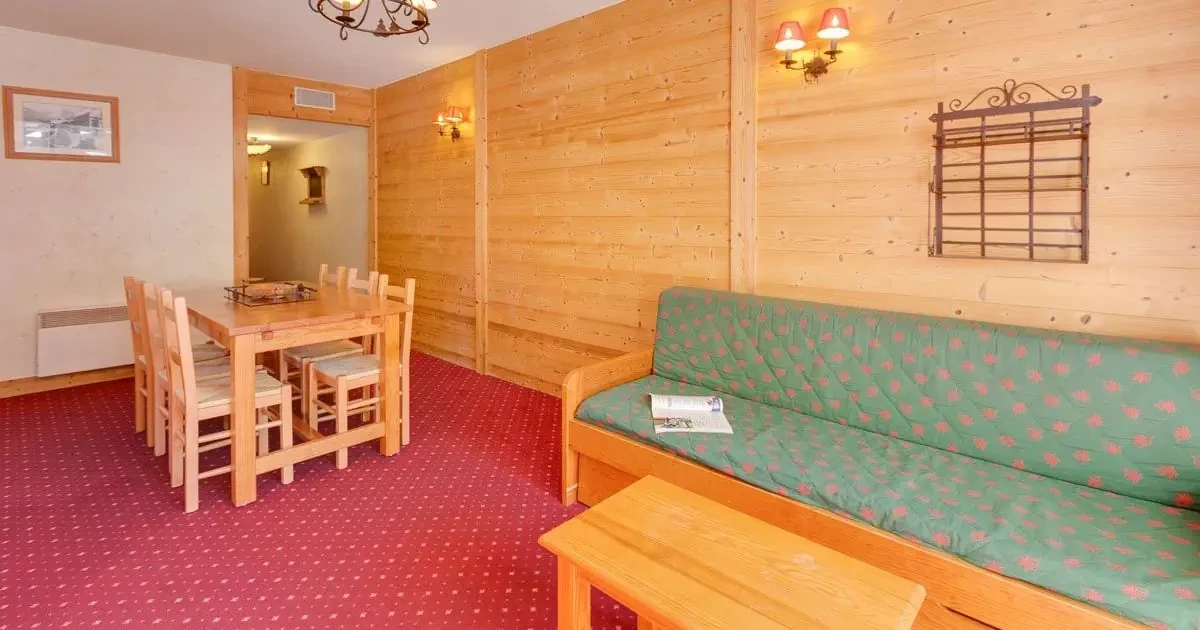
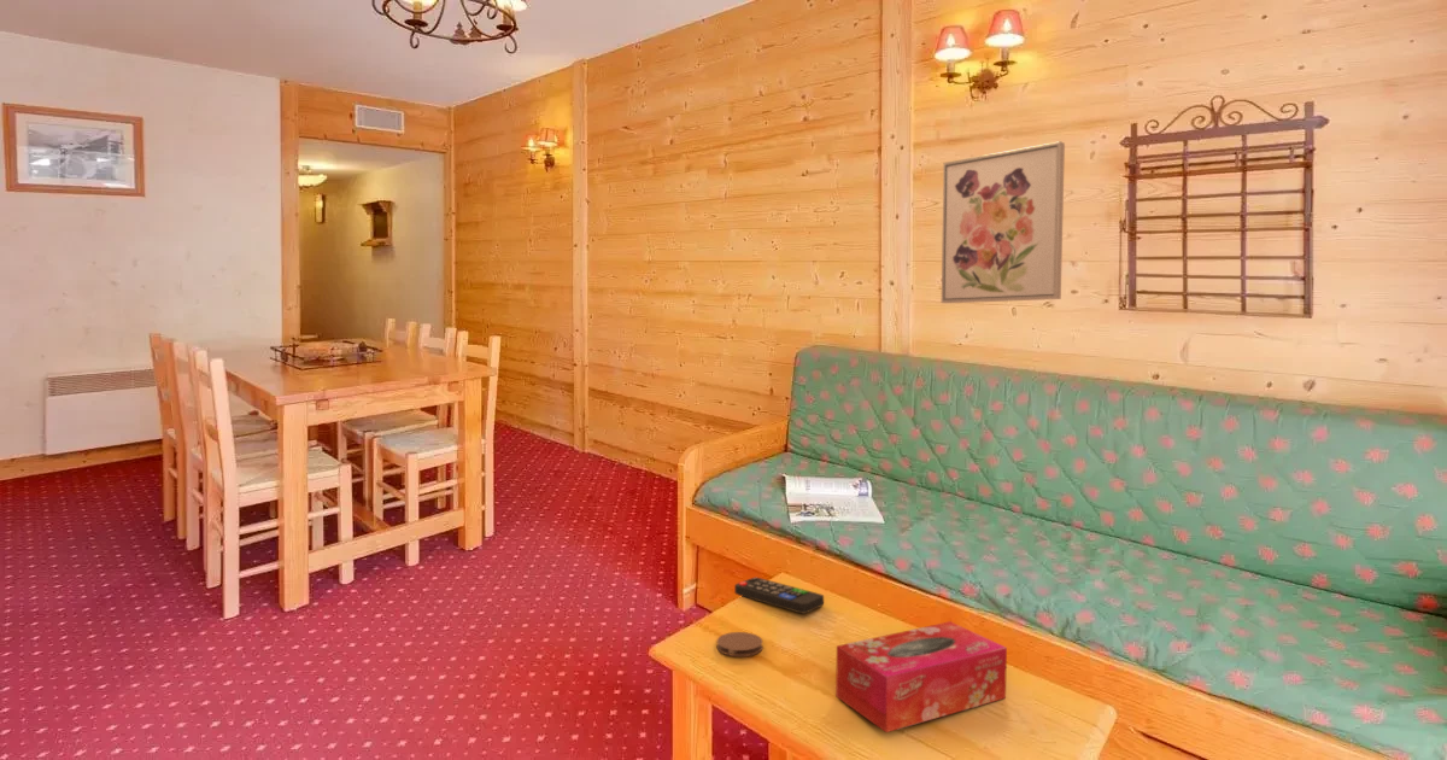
+ coaster (739, 643)
+ wall art (998, 227)
+ remote control (778, 594)
+ tissue box (920, 672)
